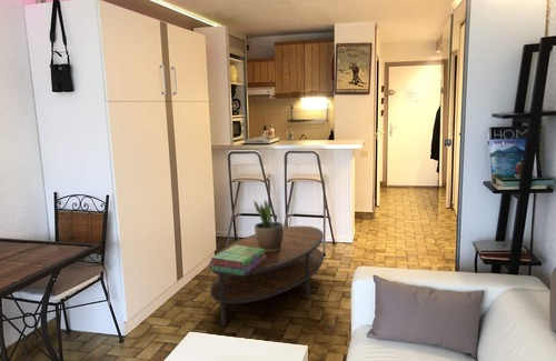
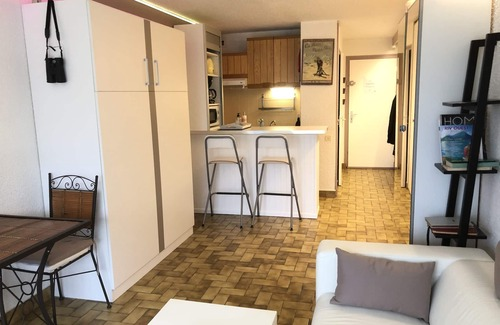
- potted plant (268, 223)
- stack of books (238, 258)
- coffee table (272, 268)
